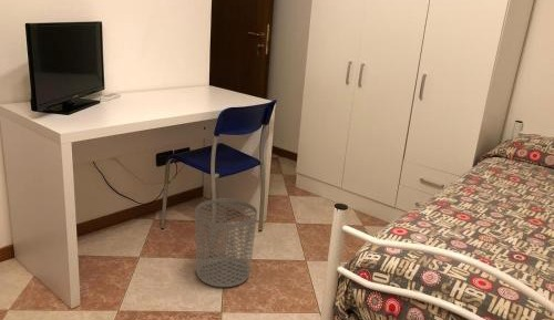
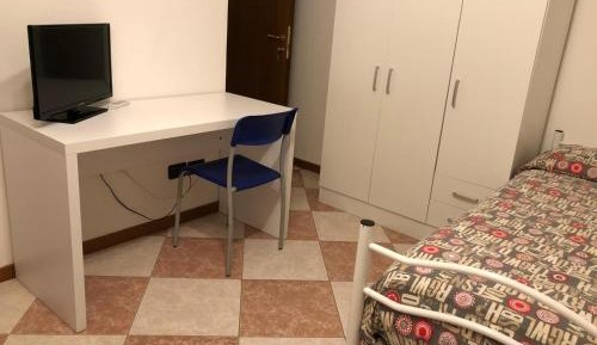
- waste bin (224, 241)
